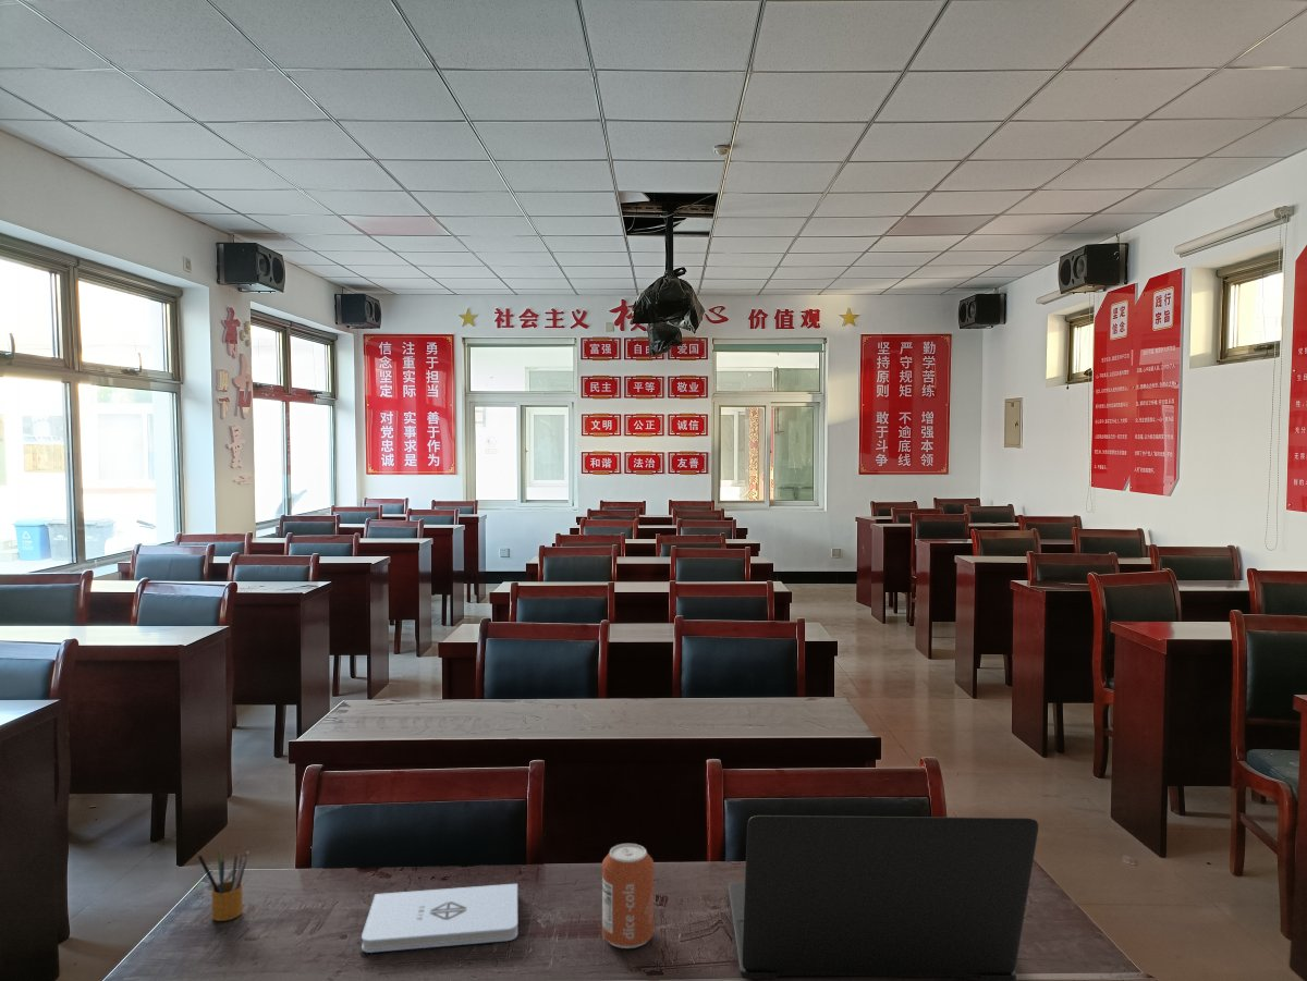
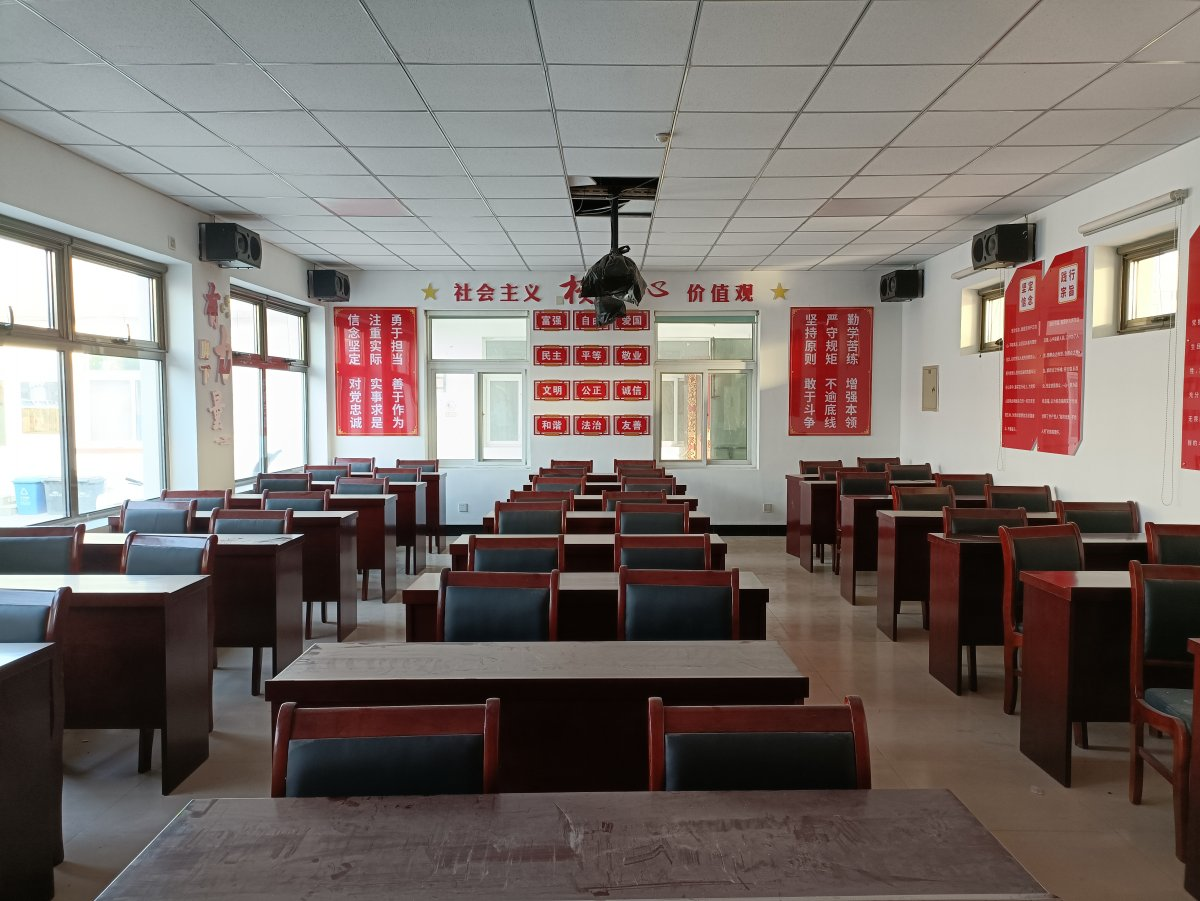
- notepad (443, 916)
- can (627, 894)
- laptop (864, 859)
- pencil box (224, 882)
